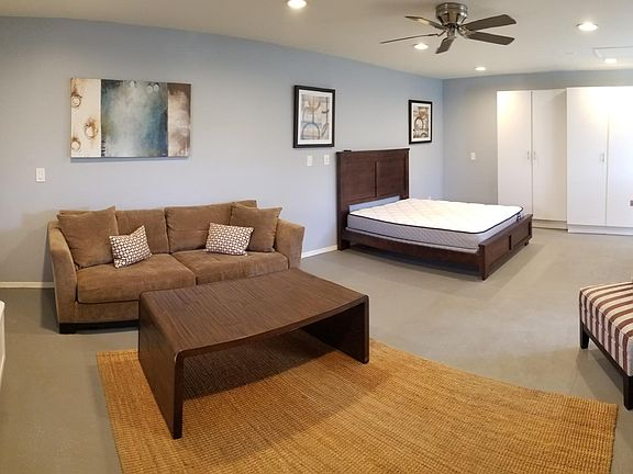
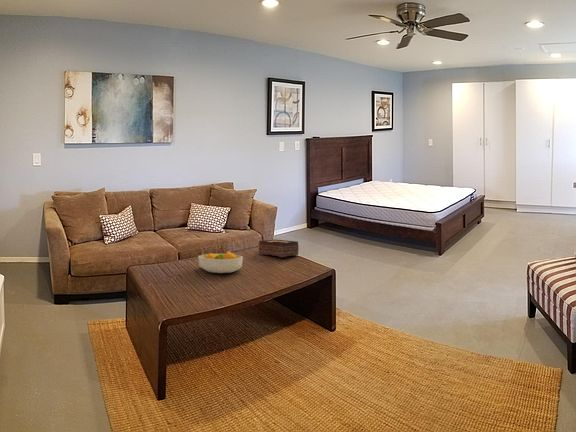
+ fruit bowl (220, 260)
+ tissue box (278, 248)
